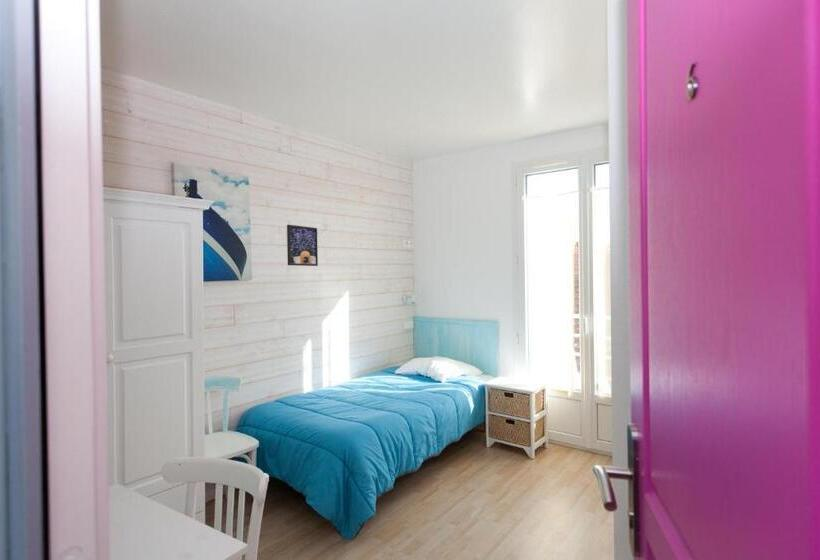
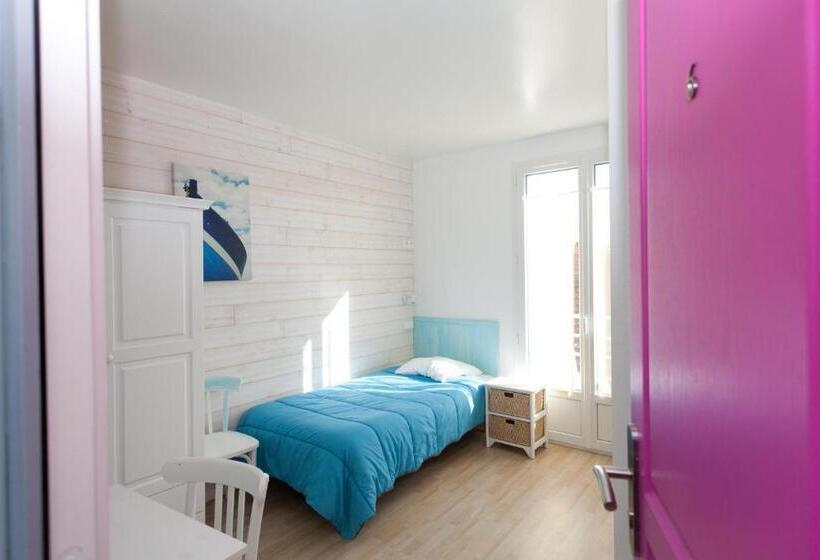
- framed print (302, 246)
